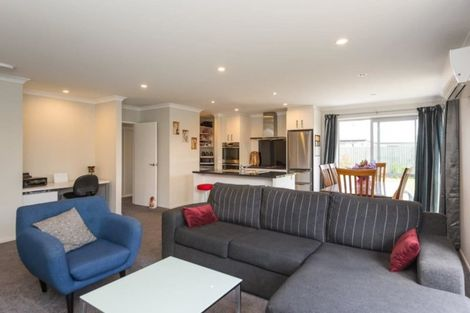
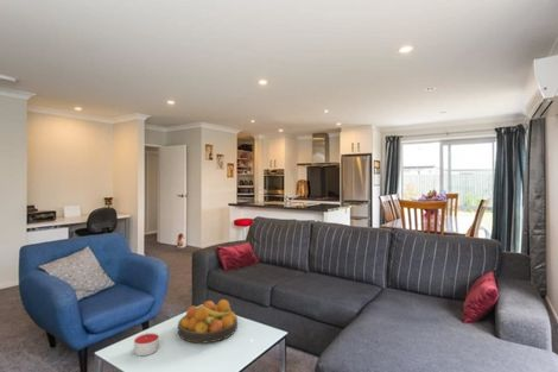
+ candle (146, 343)
+ fruit bowl (208, 315)
